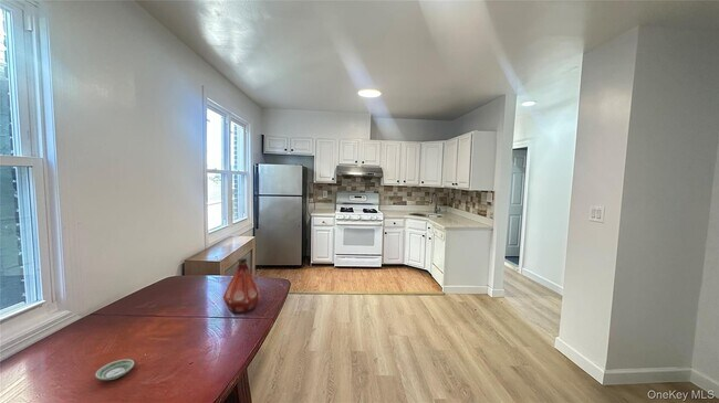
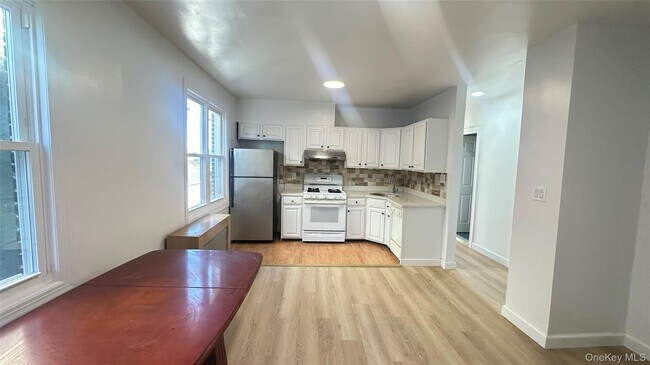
- saucer (115, 371)
- bottle (242, 284)
